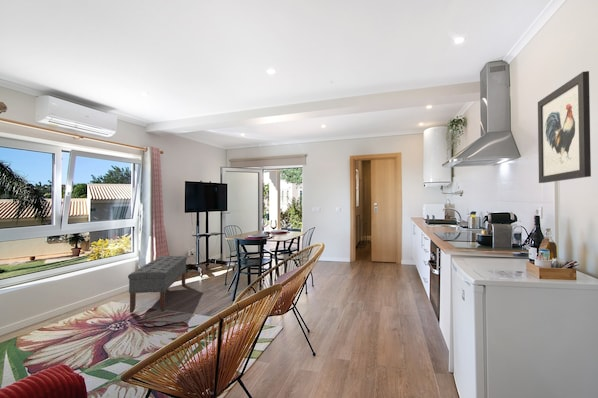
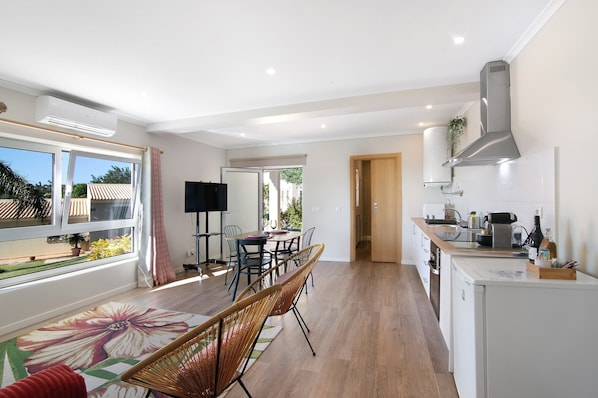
- bench (161, 279)
- wall art (560, 134)
